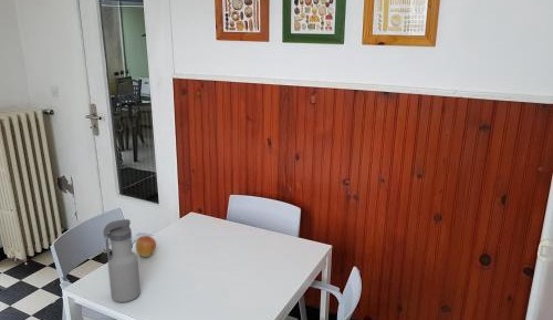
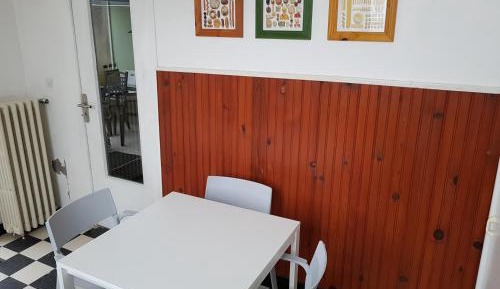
- water bottle (122, 259)
- apple (145, 246)
